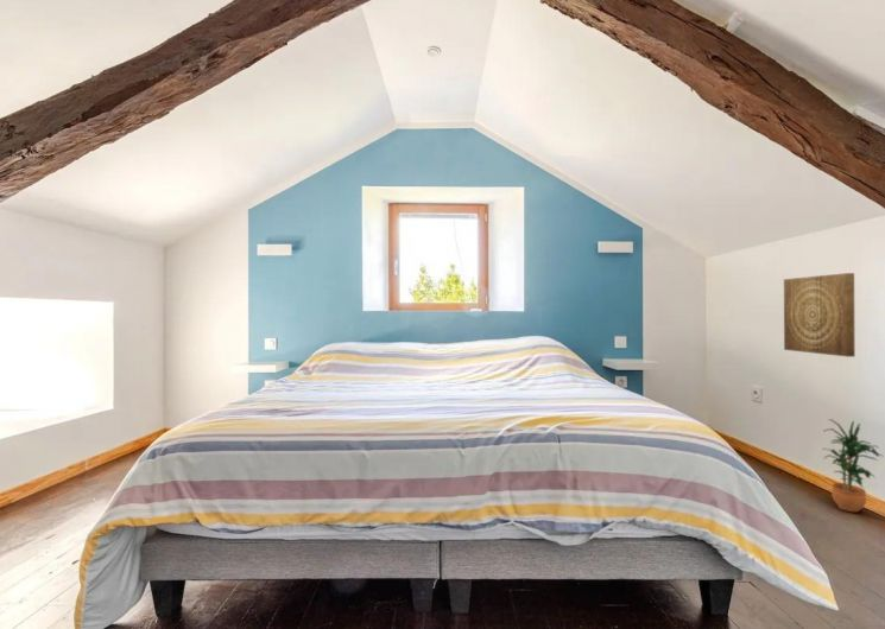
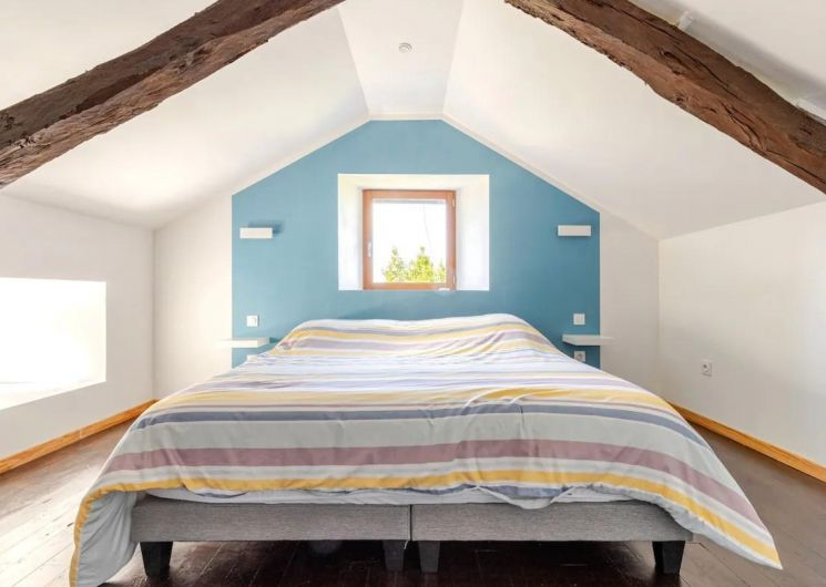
- wall art (816, 314)
- potted plant (854, 465)
